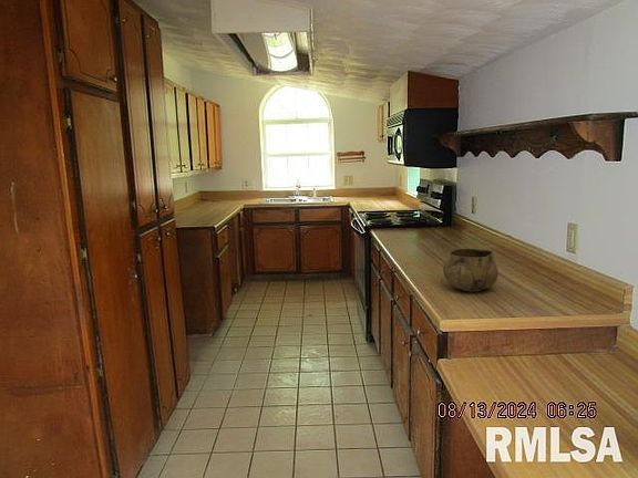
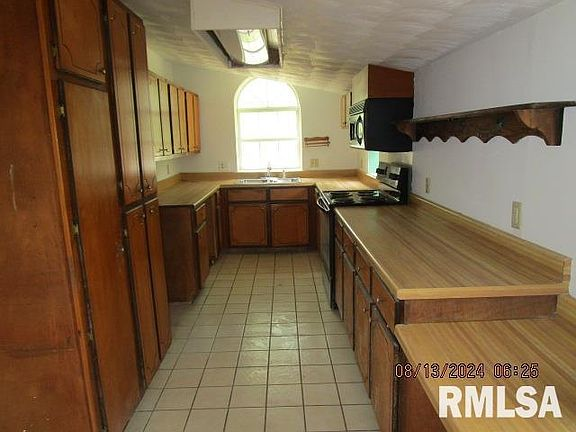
- decorative bowl (470, 270)
